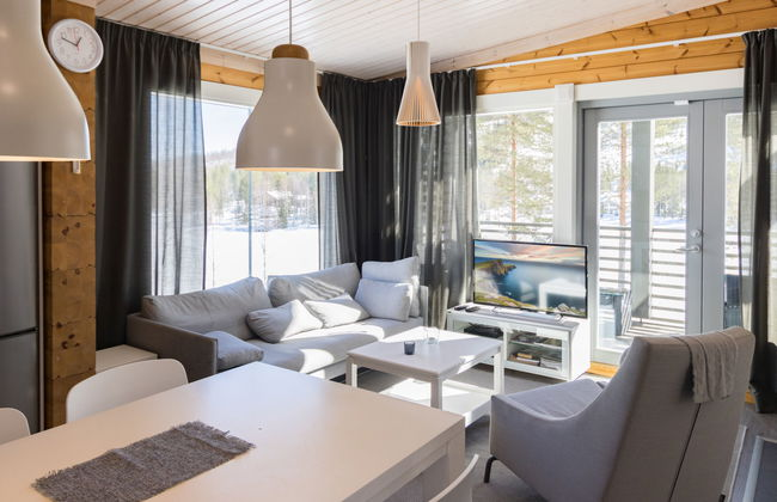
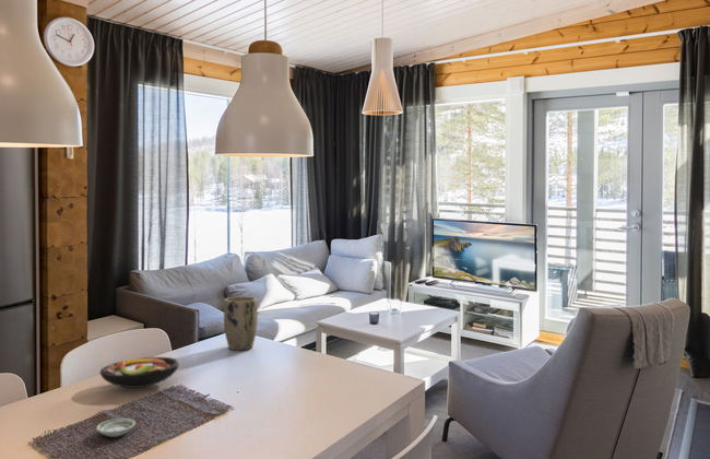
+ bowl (140, 374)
+ plant pot (240, 322)
+ saucer (116, 428)
